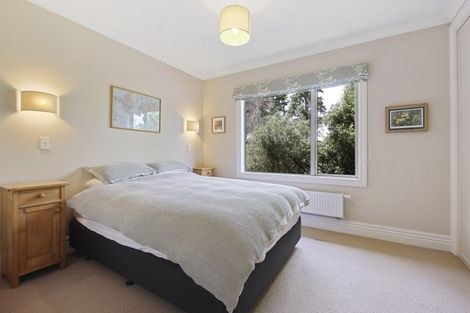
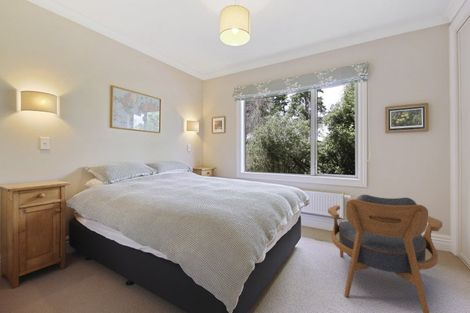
+ armchair (379, 236)
